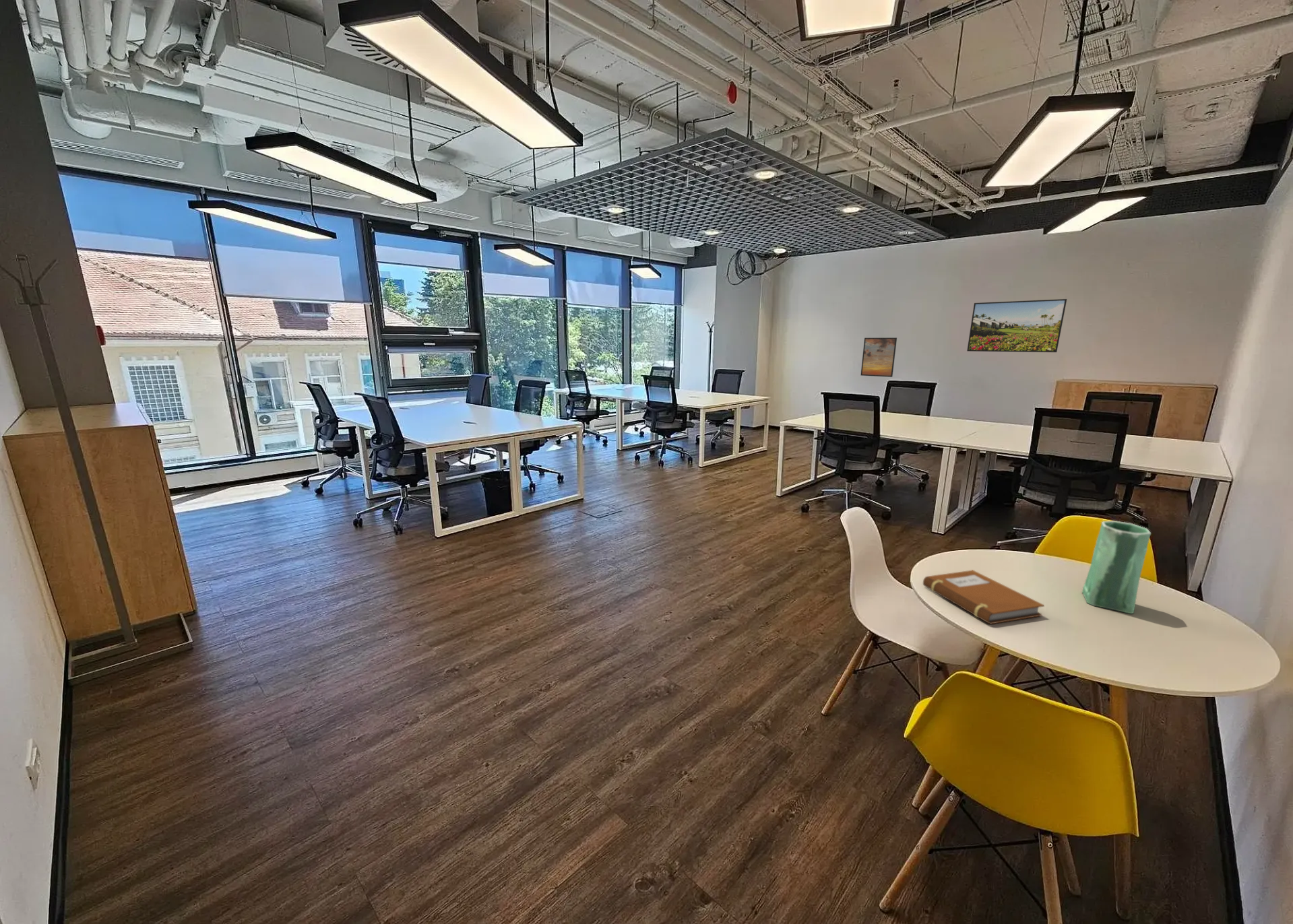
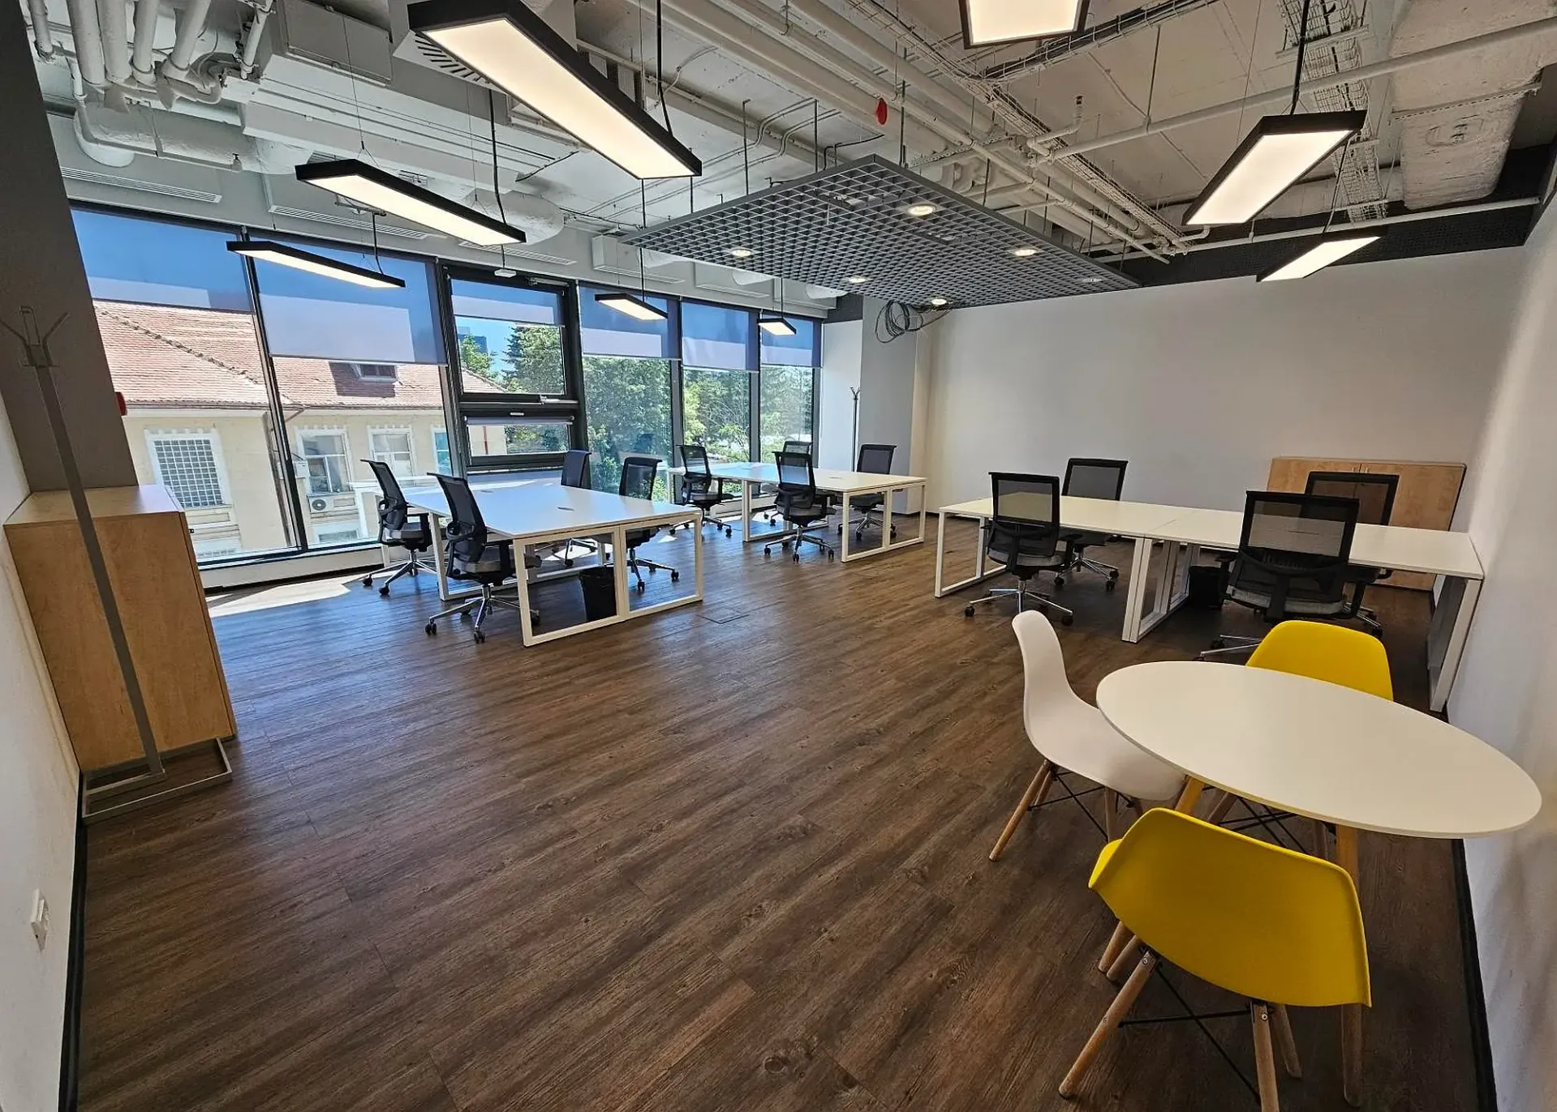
- vase (1116, 564)
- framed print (878, 357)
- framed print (1013, 327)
- notebook (977, 593)
